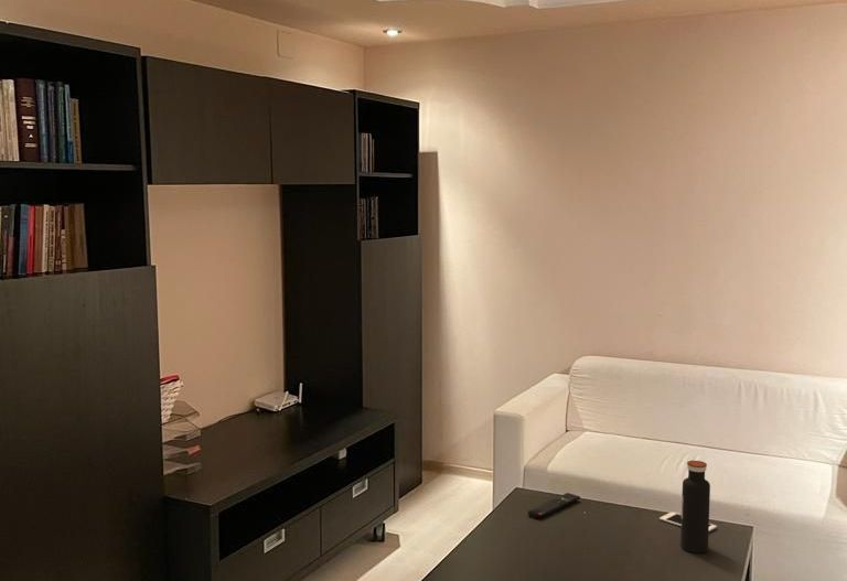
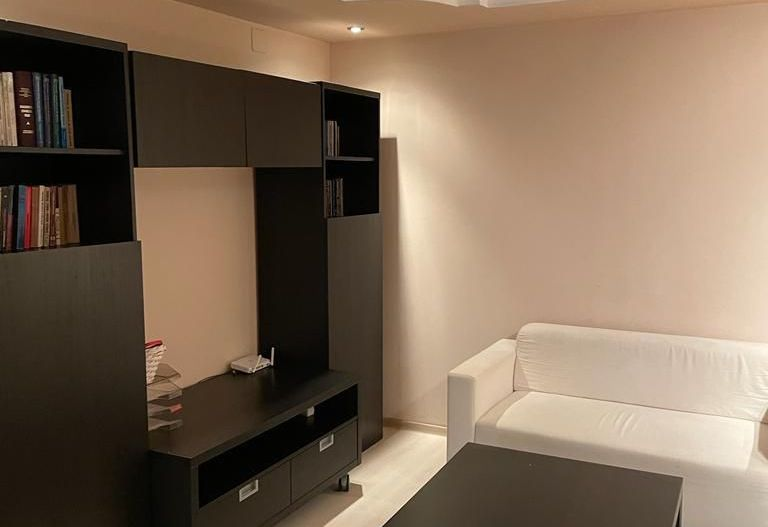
- water bottle (695, 505)
- cell phone (680, 523)
- remote control (554, 505)
